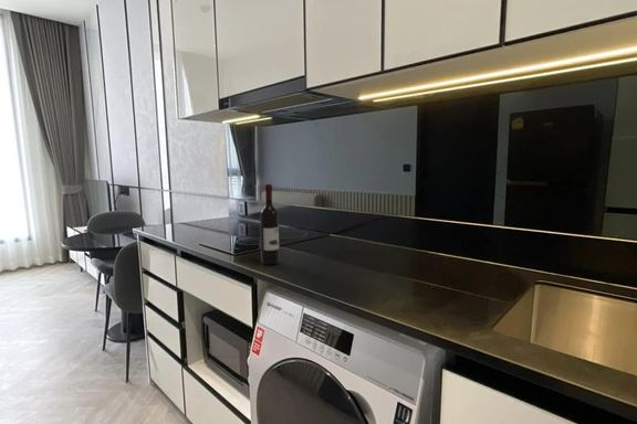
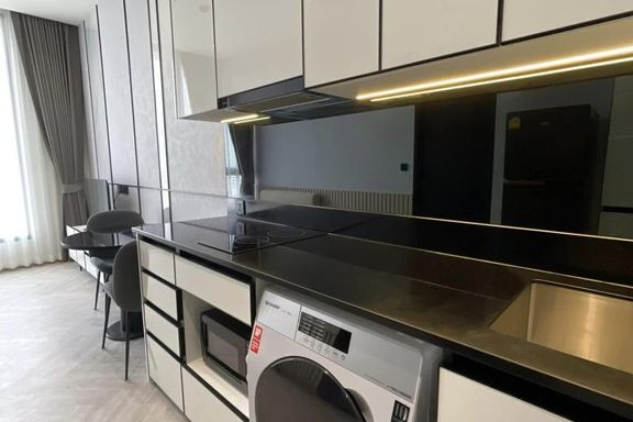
- wine bottle (269, 223)
